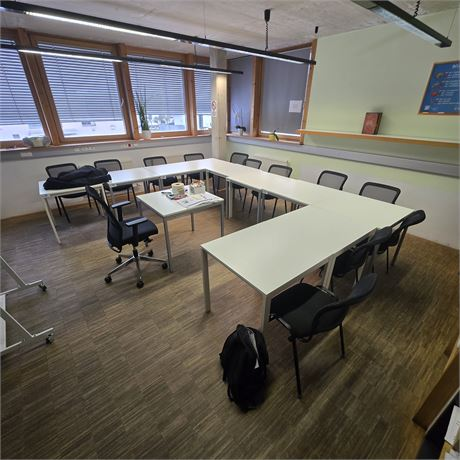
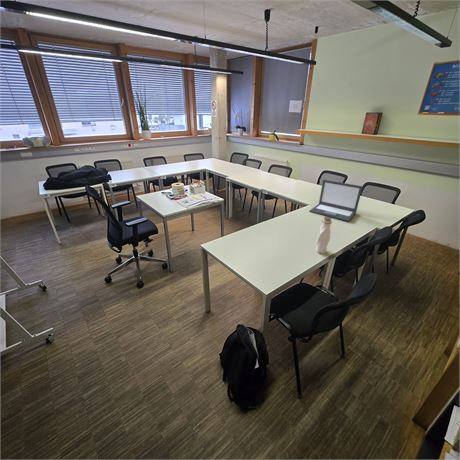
+ water bottle (323, 234)
+ laptop (335, 199)
